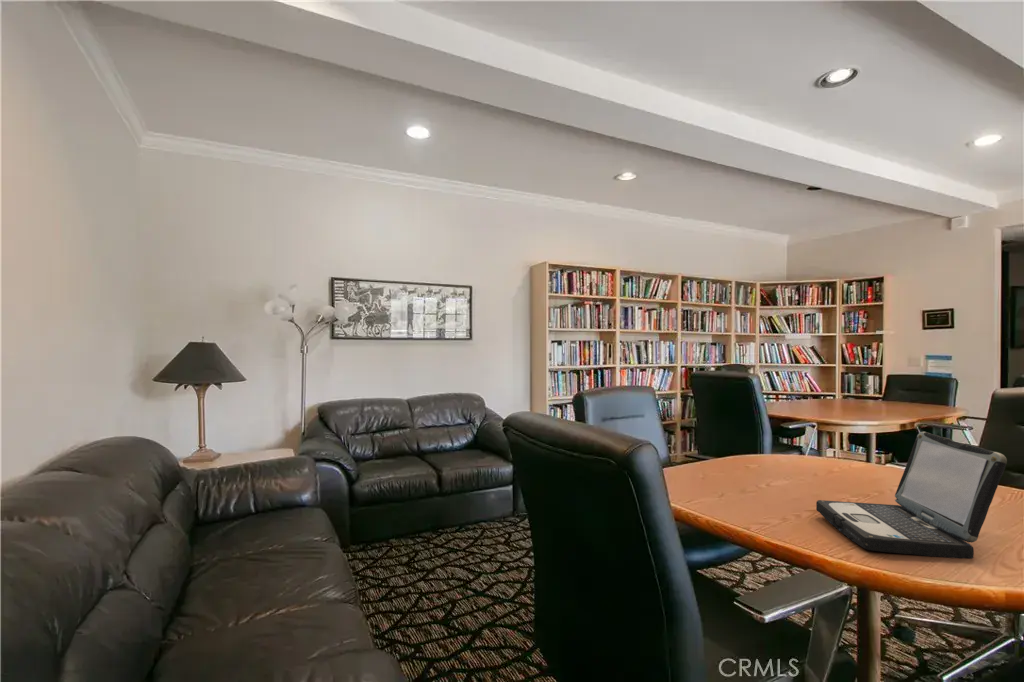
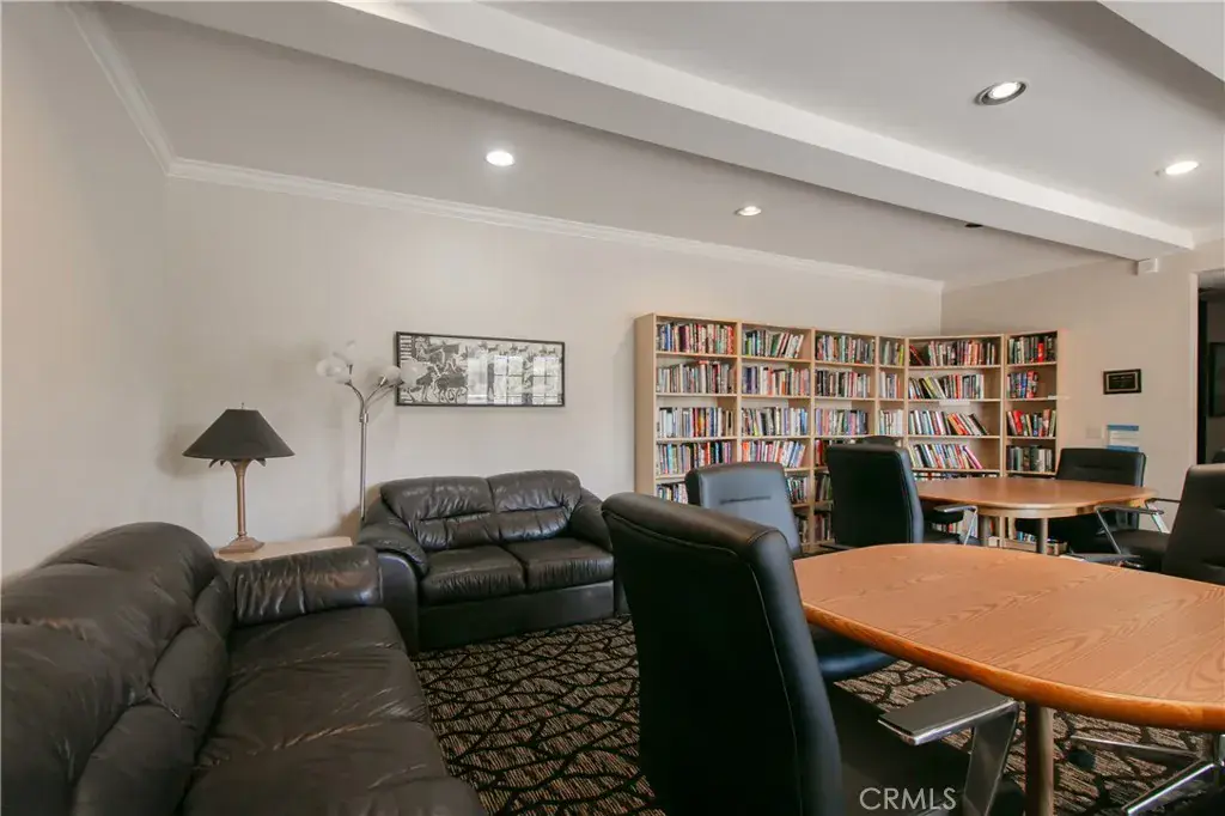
- laptop (900, 486)
